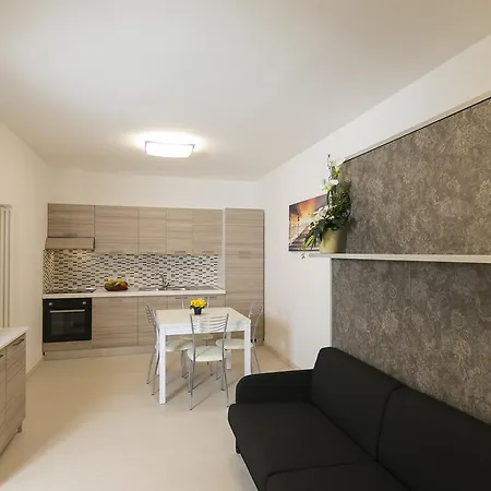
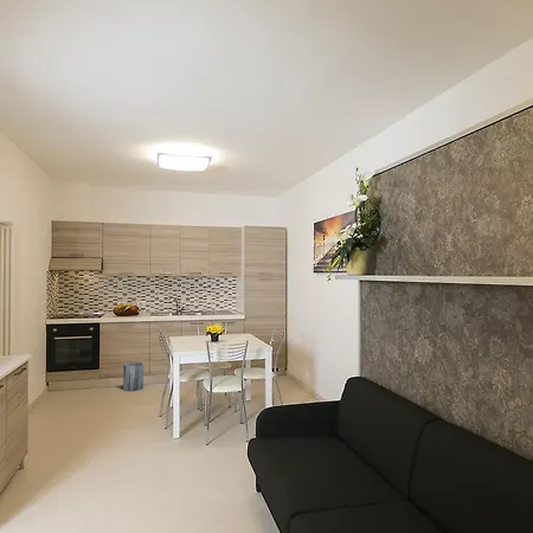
+ trash can (133, 375)
